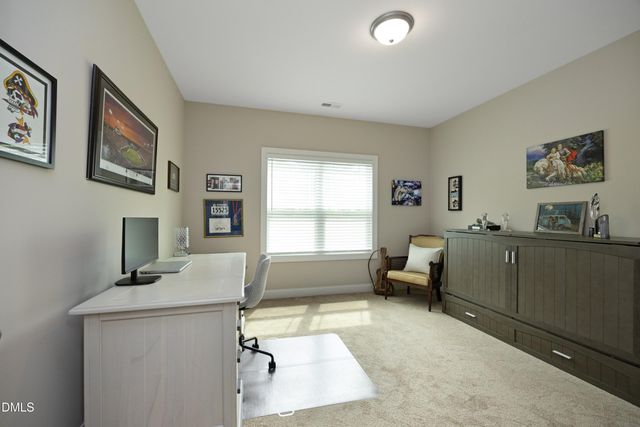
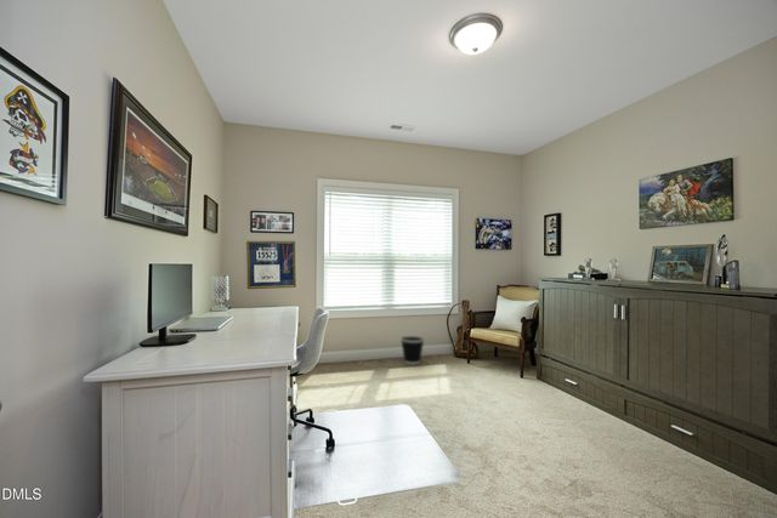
+ wastebasket (412, 349)
